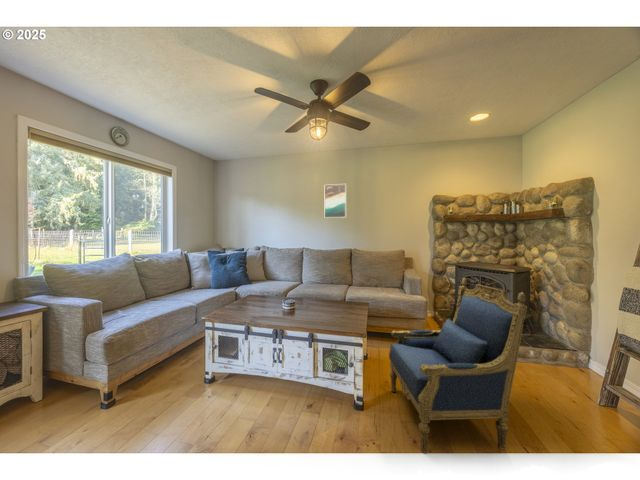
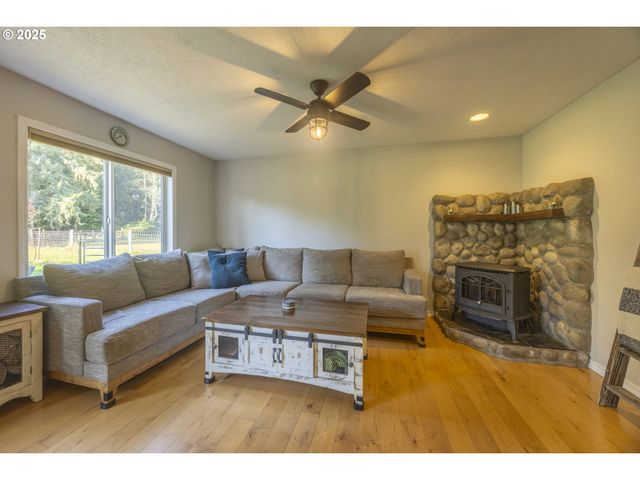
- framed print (335, 201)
- armchair (446, 342)
